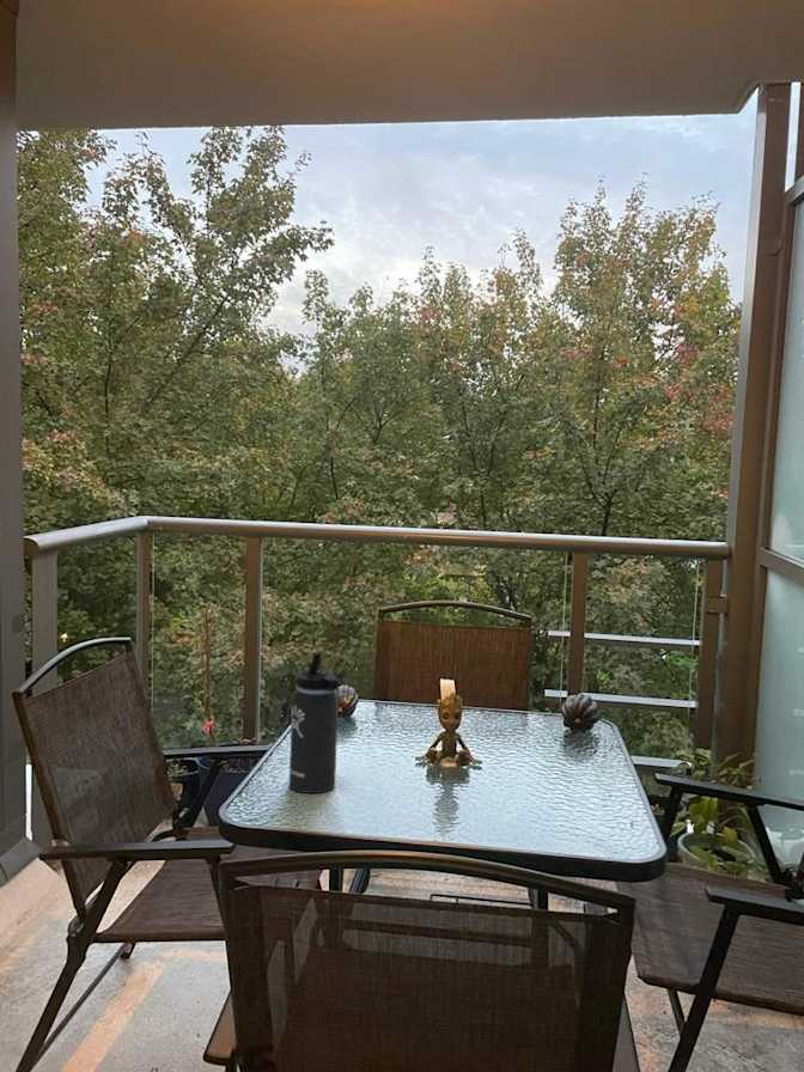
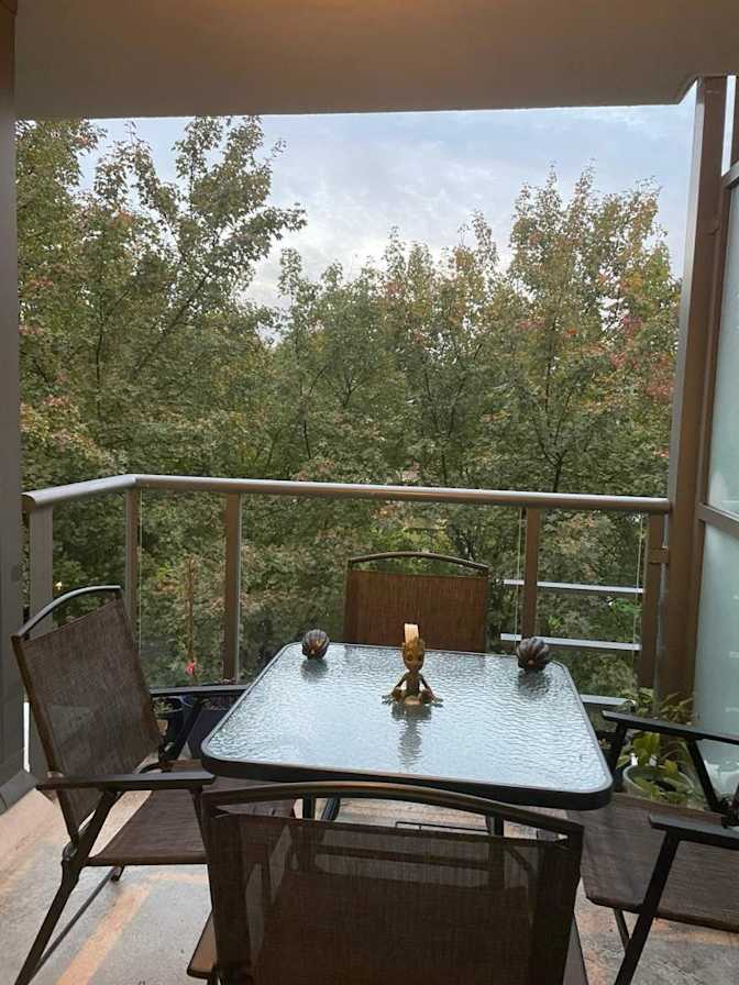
- thermos bottle (317, 720)
